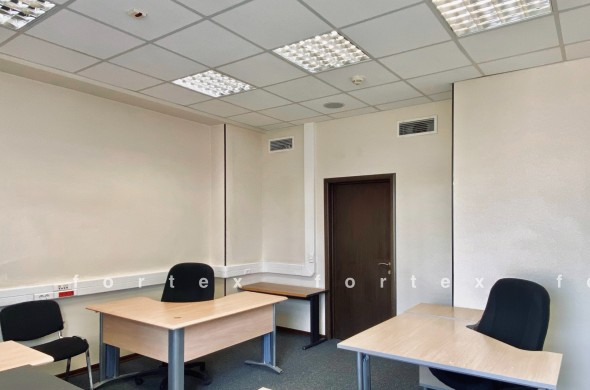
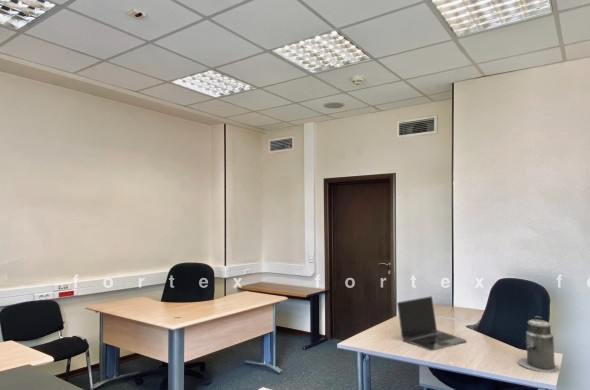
+ canister (537, 341)
+ laptop (431, 321)
